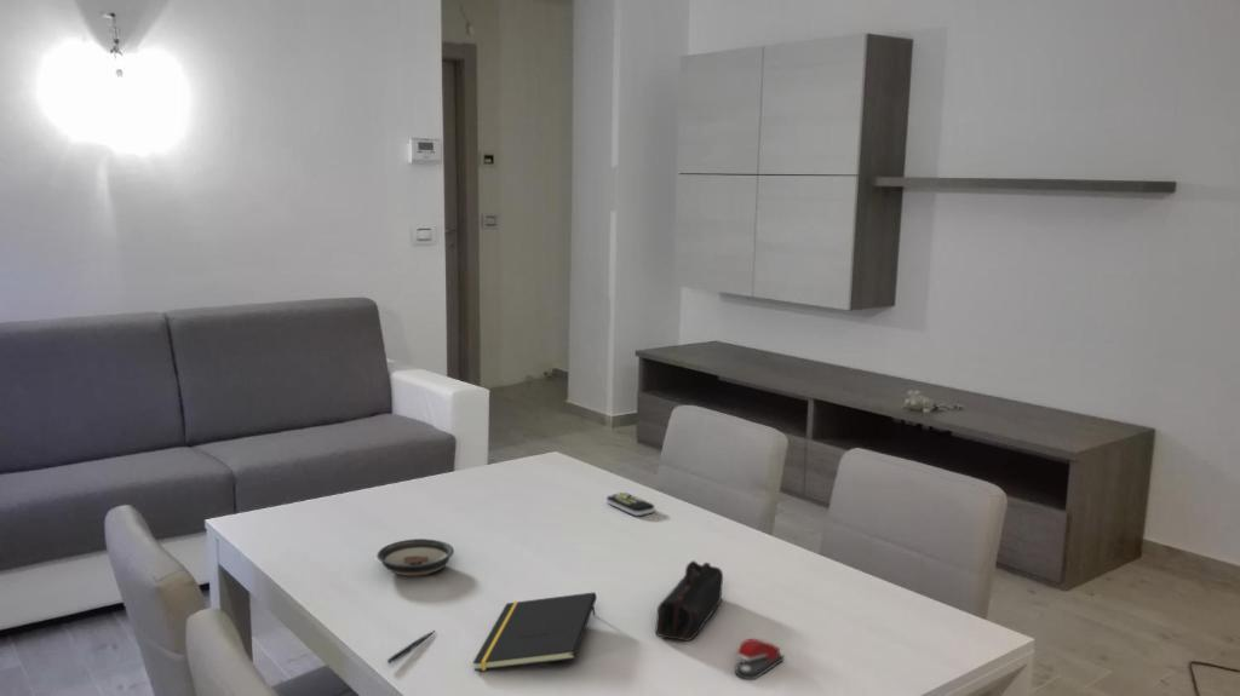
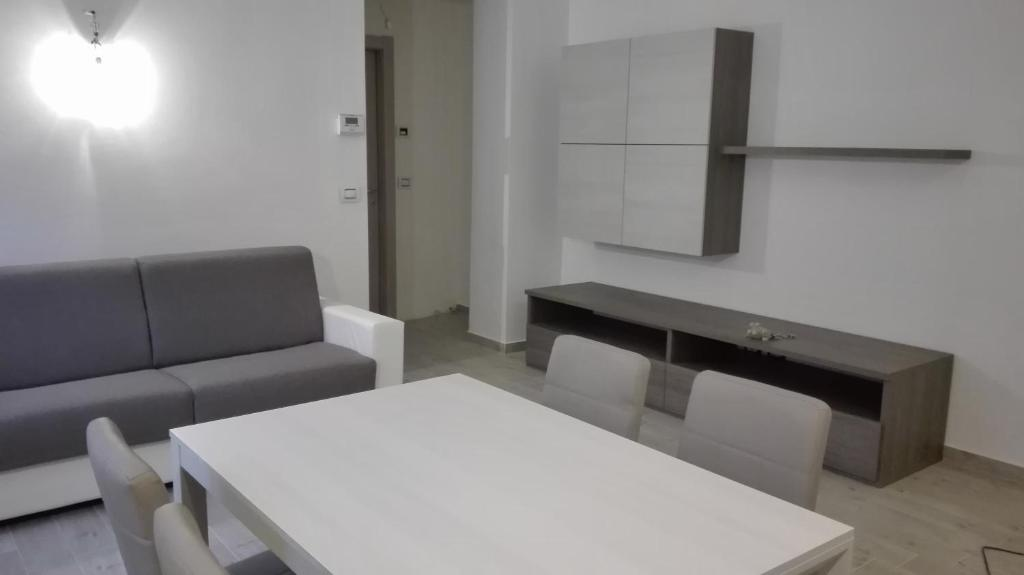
- pen (413, 644)
- stapler (758, 652)
- pencil case (691, 589)
- notepad (538, 628)
- remote control (630, 504)
- saucer (415, 560)
